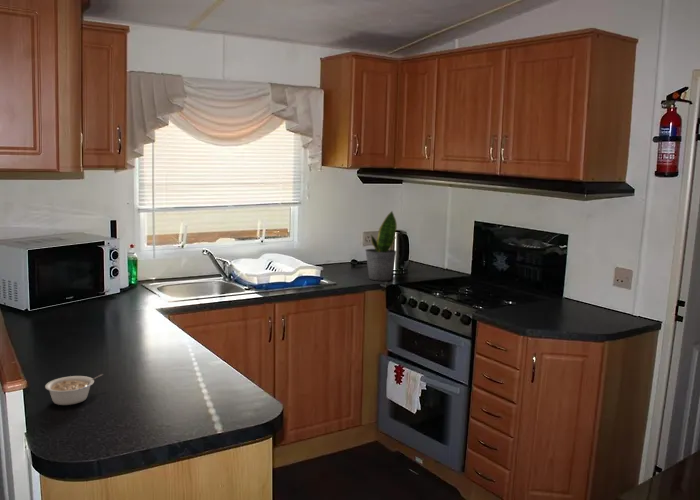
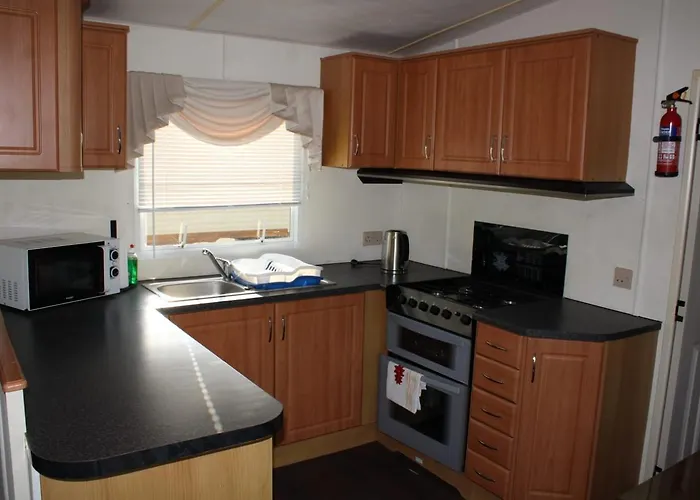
- legume (71, 389)
- potted plant (381, 244)
